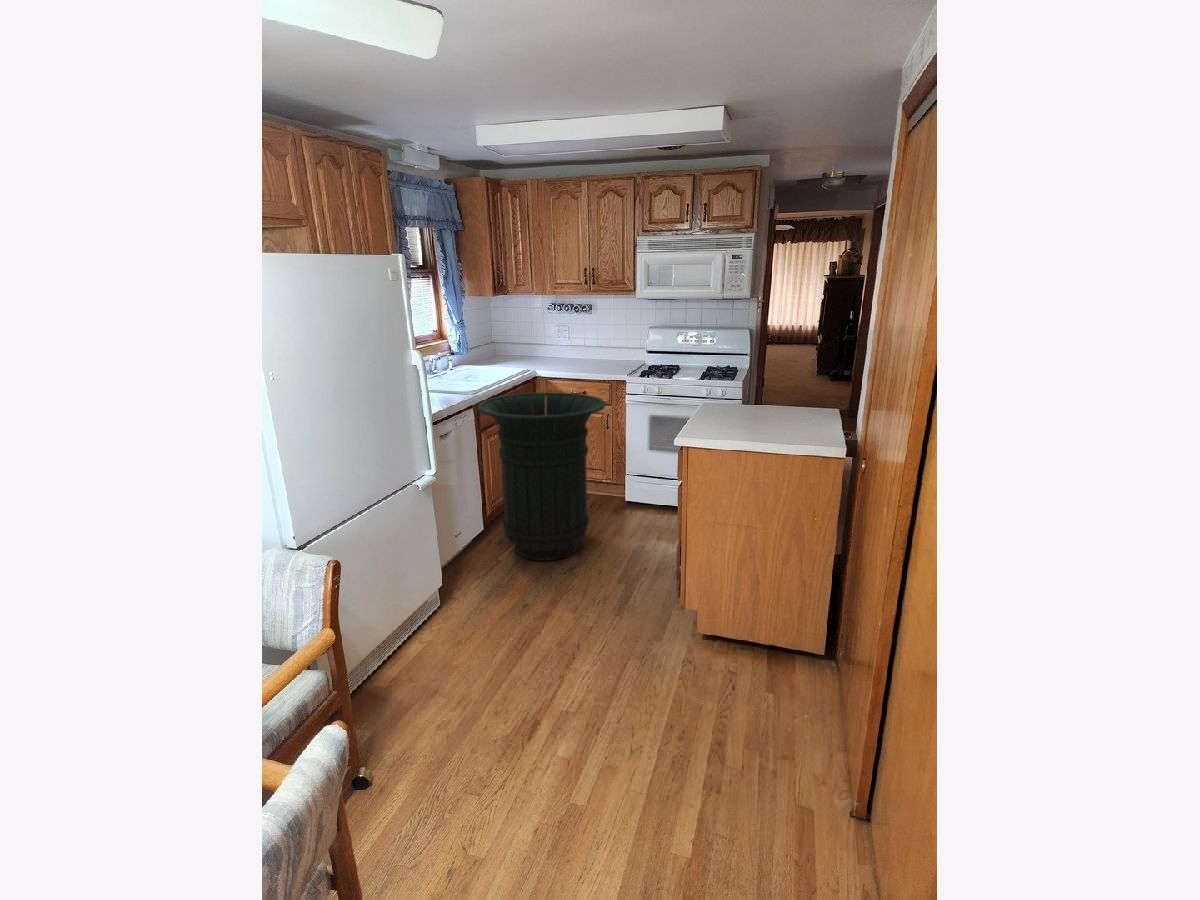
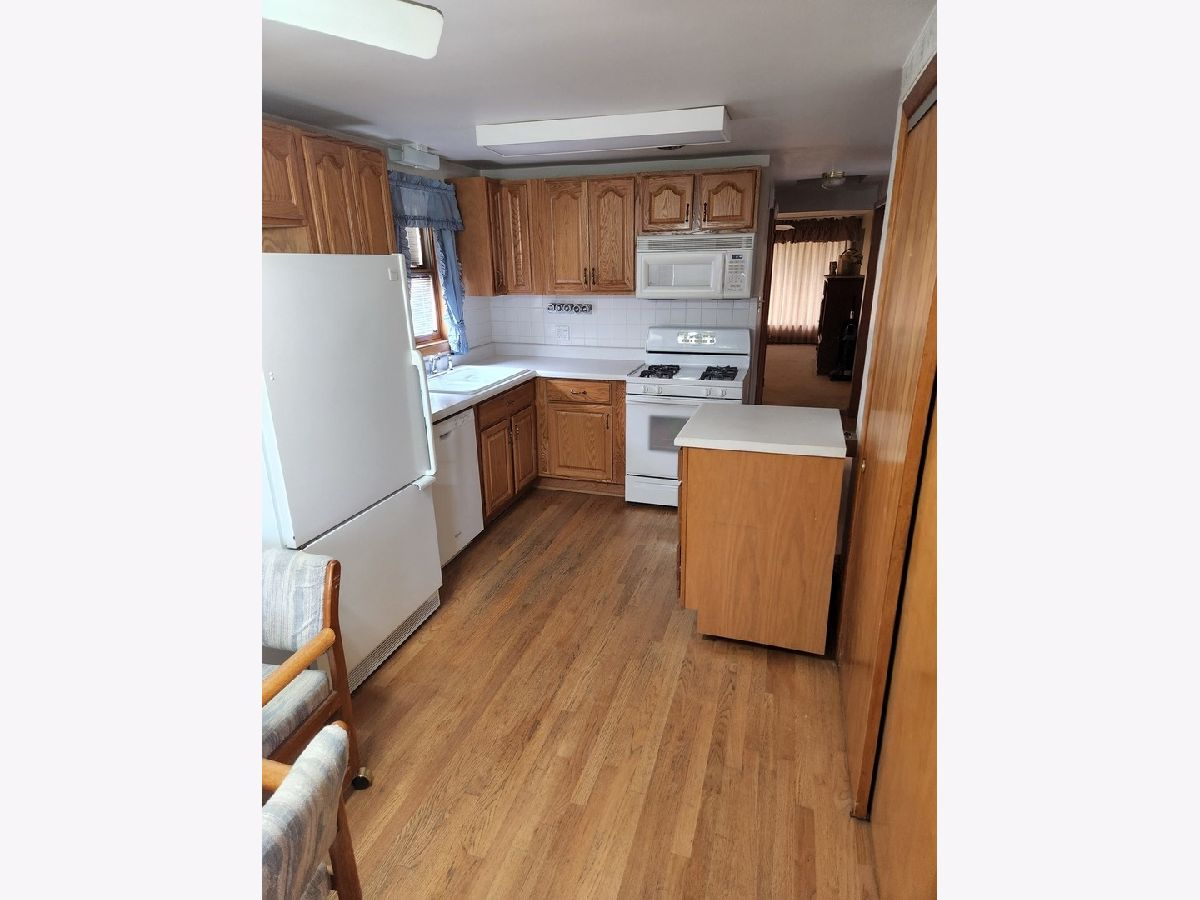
- trash can (544, 477)
